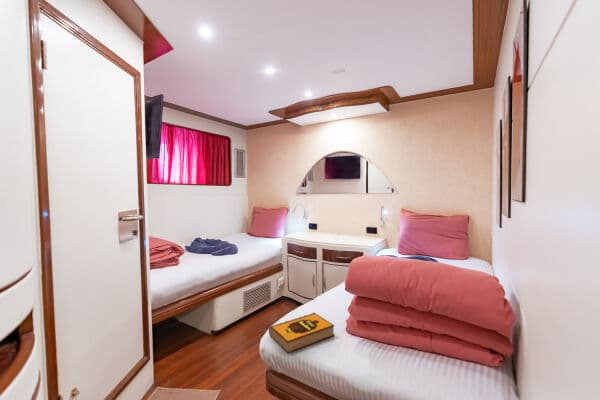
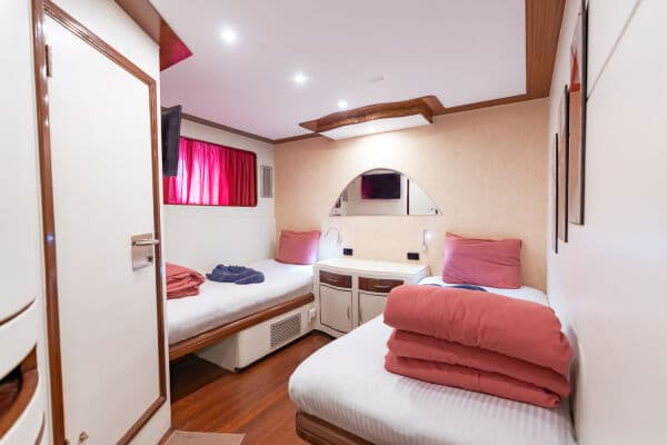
- hardback book (301, 329)
